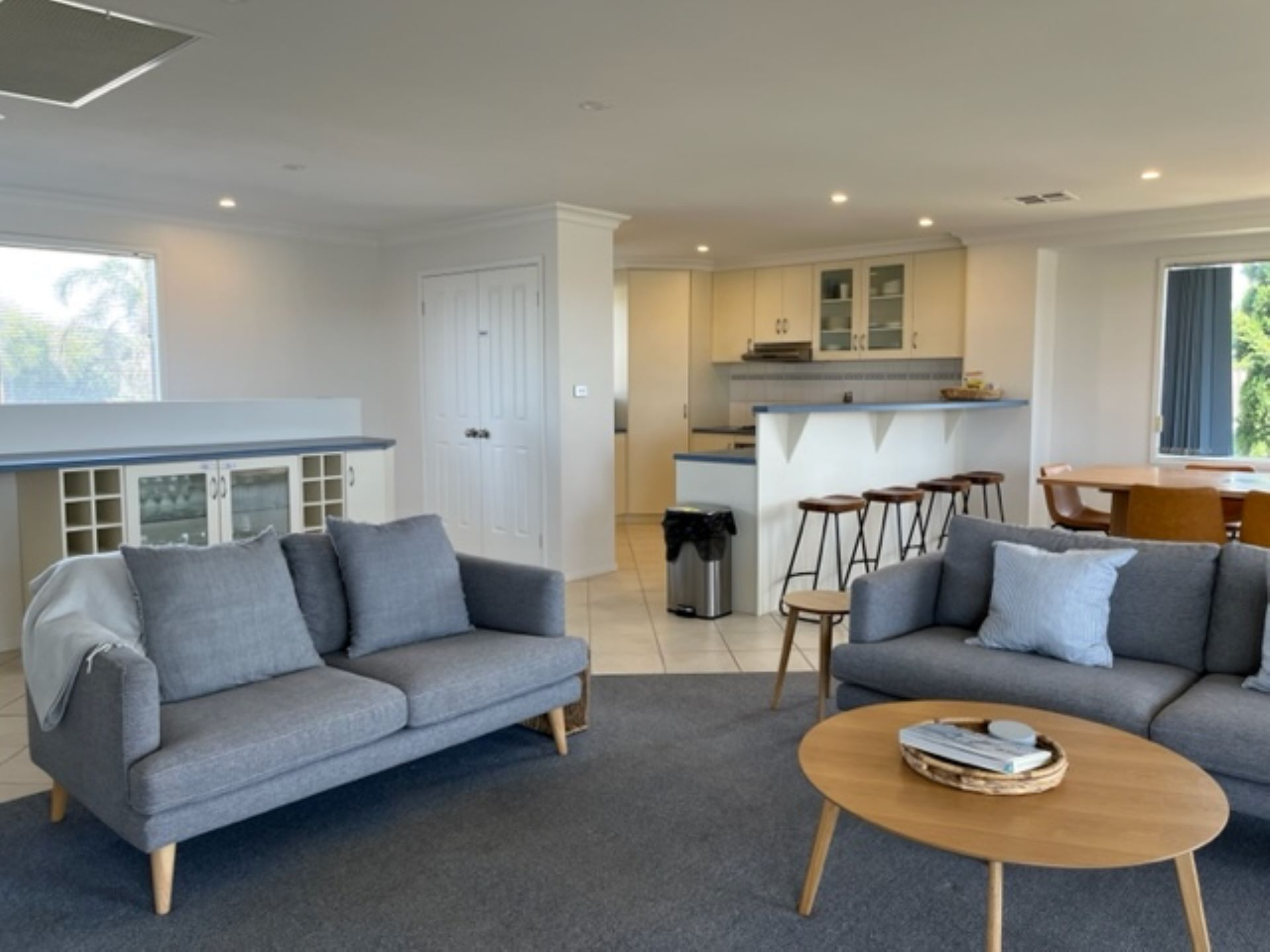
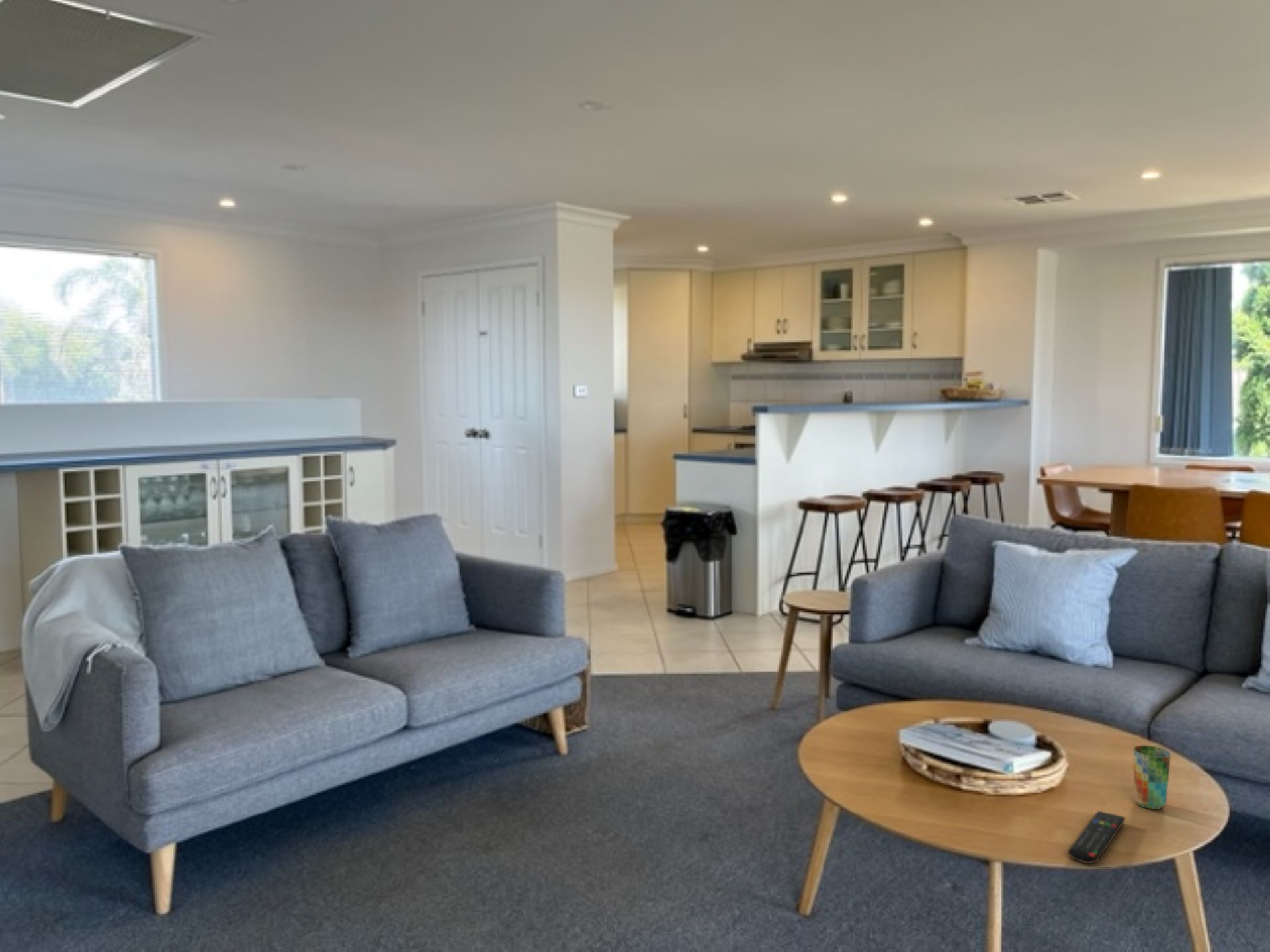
+ cup (1151, 777)
+ remote control (1097, 837)
